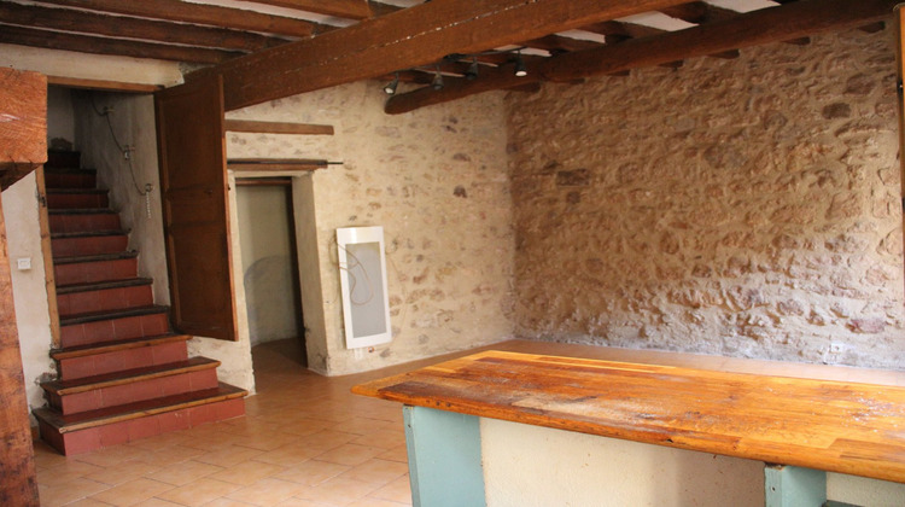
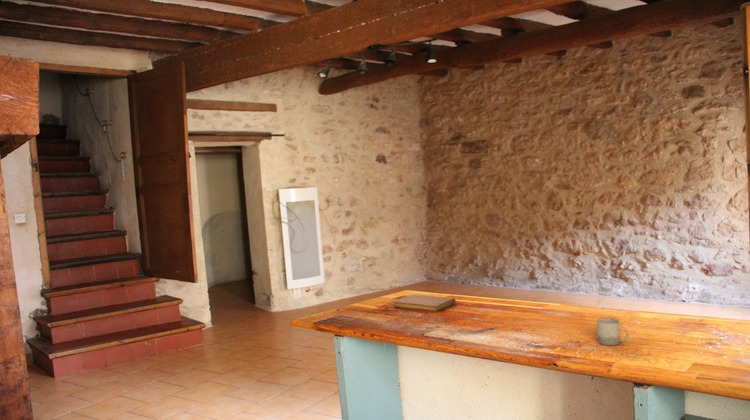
+ cup (612, 332)
+ notebook (424, 302)
